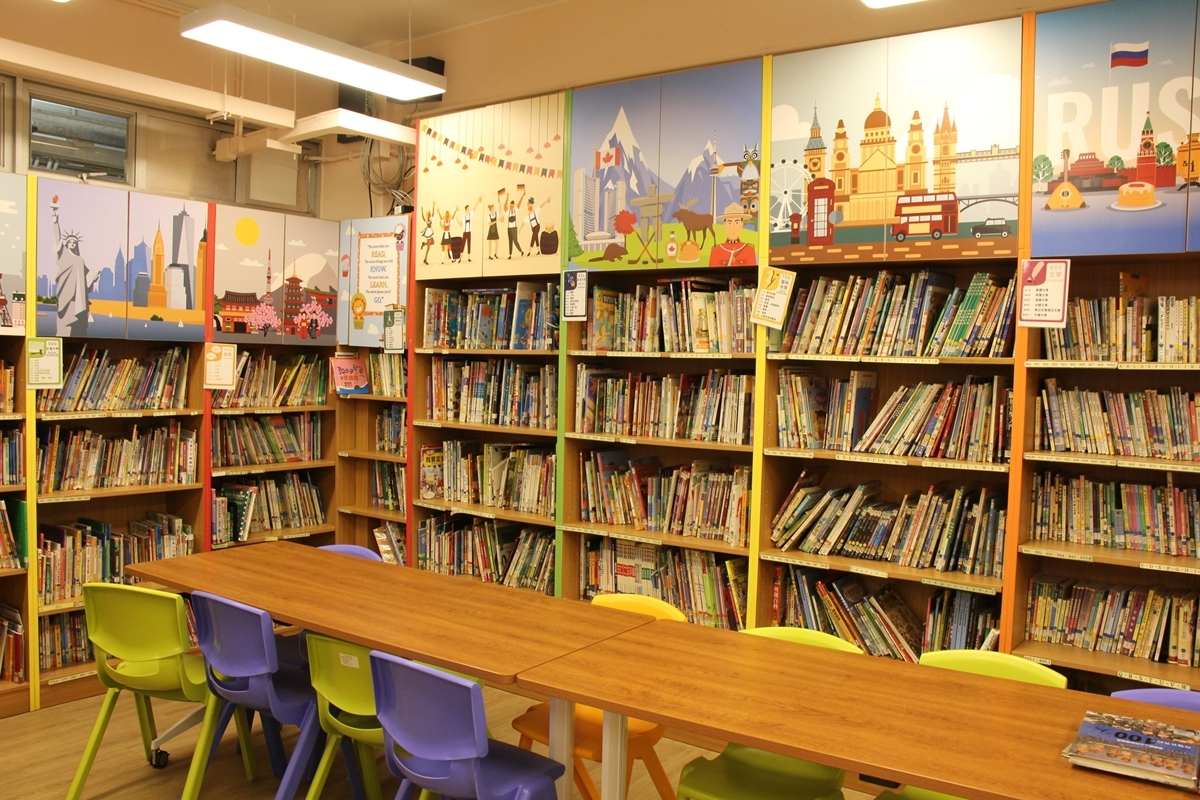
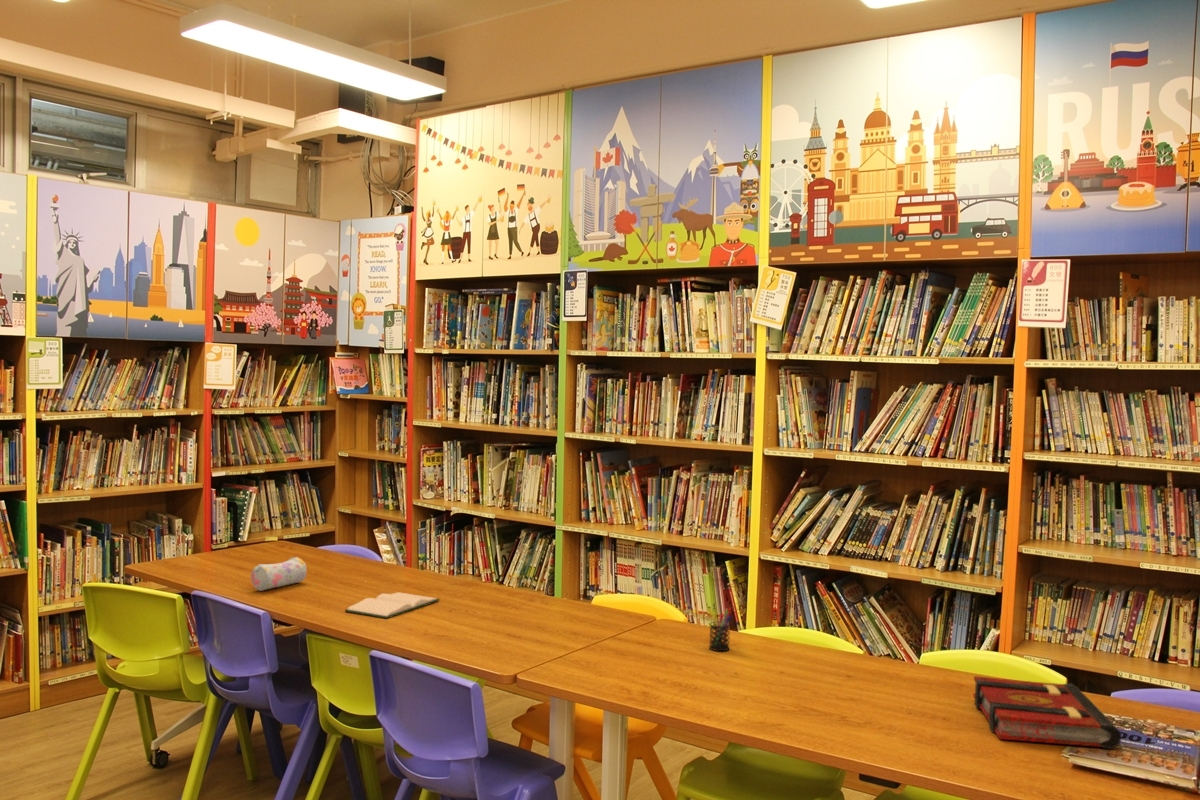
+ pen holder (721, 627)
+ book (1040, 709)
+ pencil case (279, 573)
+ hardback book (393, 602)
